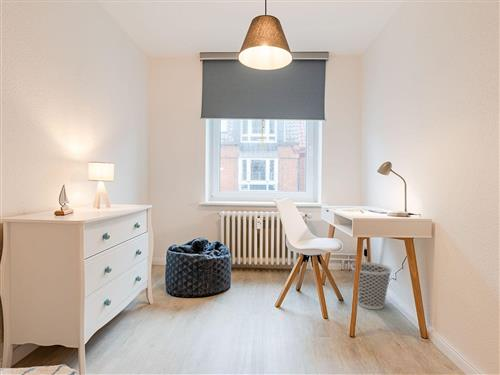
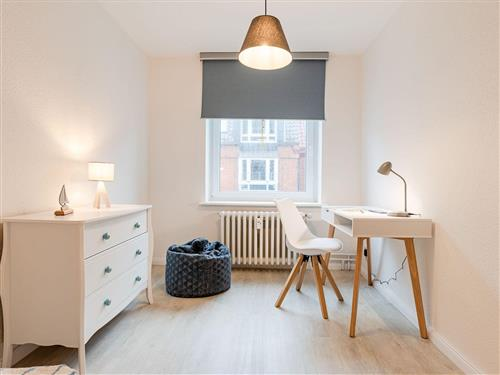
- wastebasket (370, 285)
